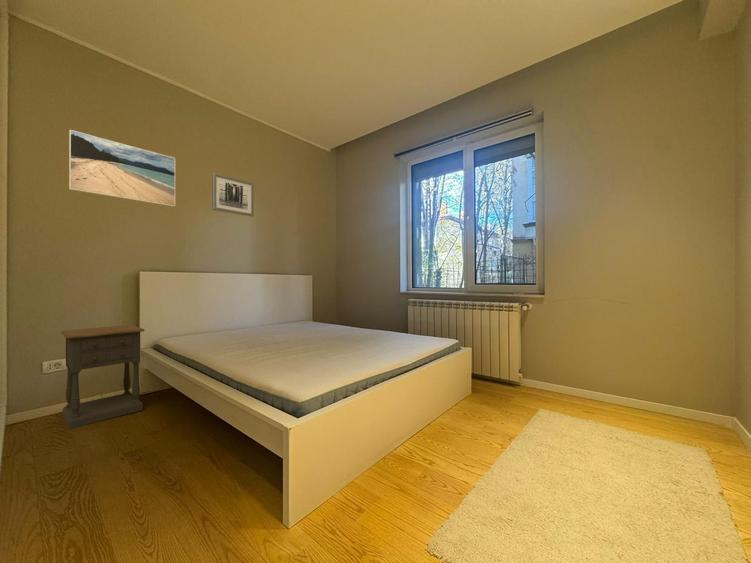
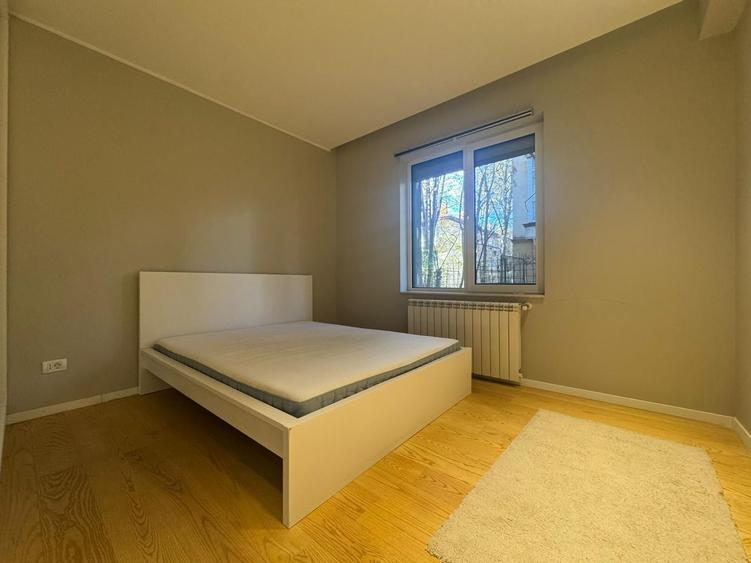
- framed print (127, 172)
- wall art (233, 195)
- nightstand (103, 365)
